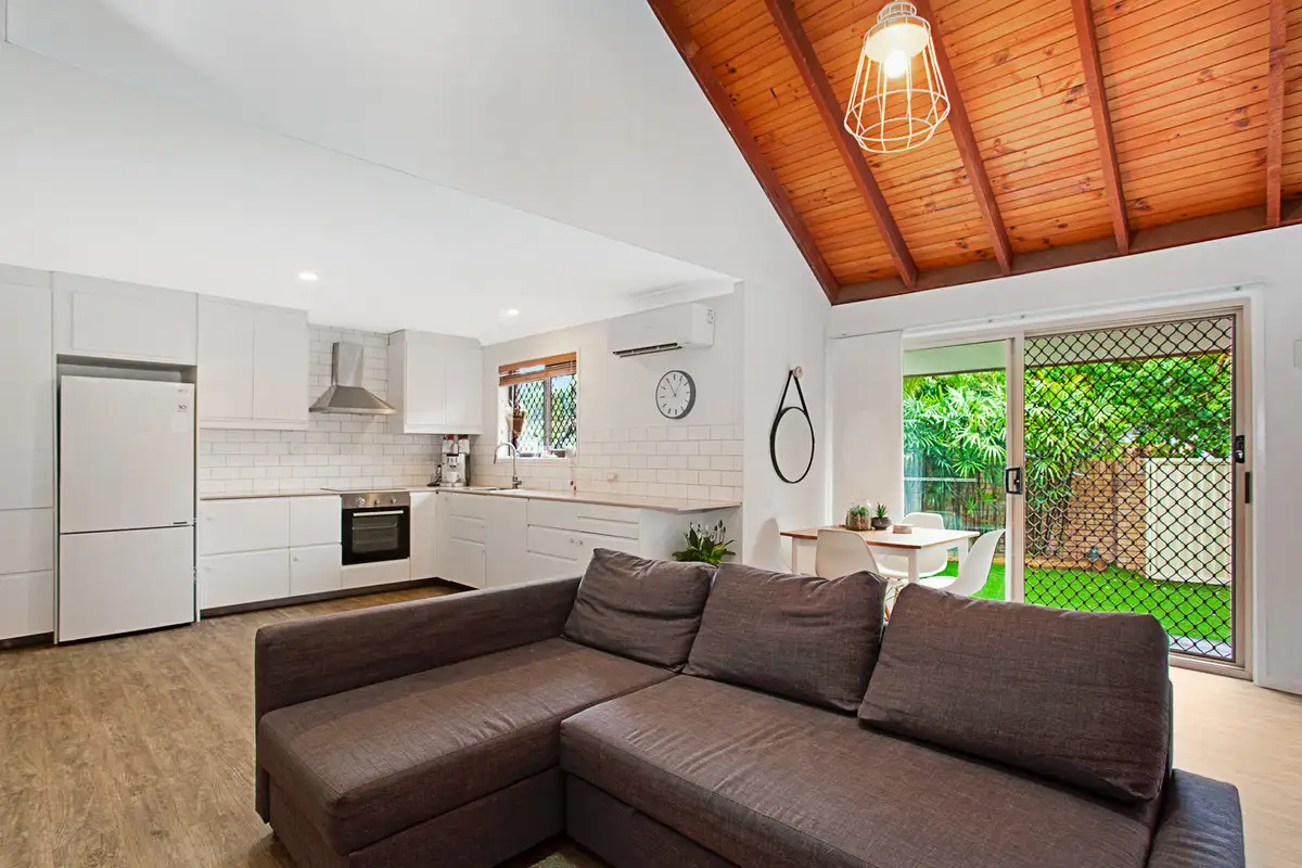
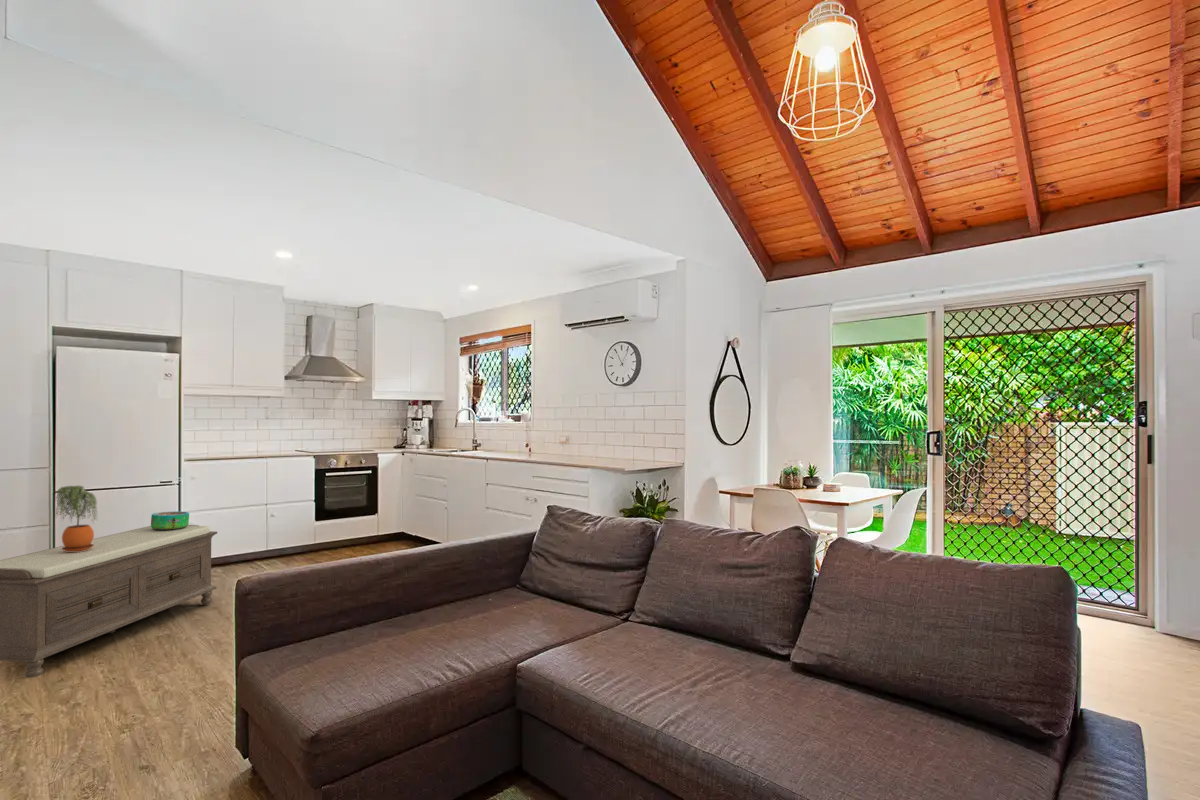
+ potted plant (77, 517)
+ bench (108, 588)
+ decorative bowl (170, 520)
